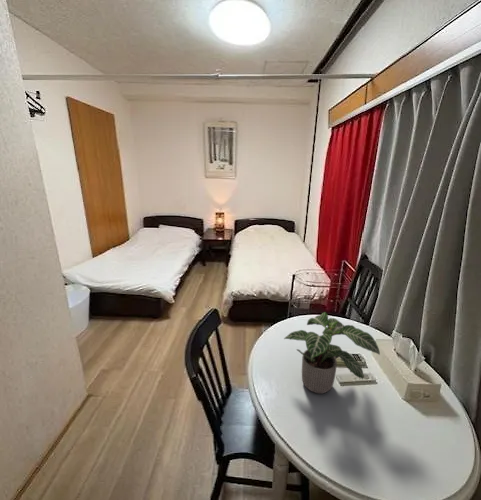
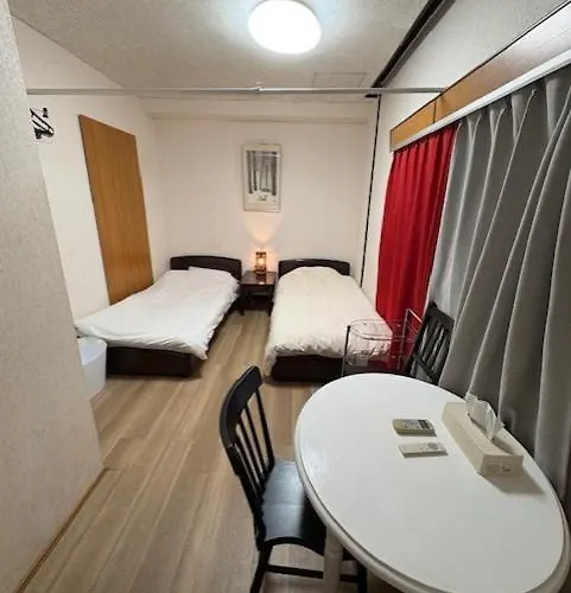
- potted plant (327, 353)
